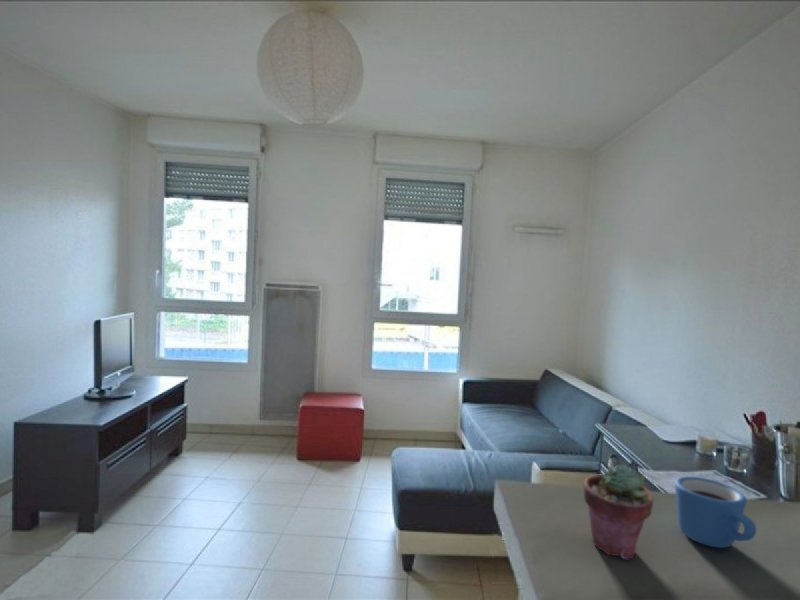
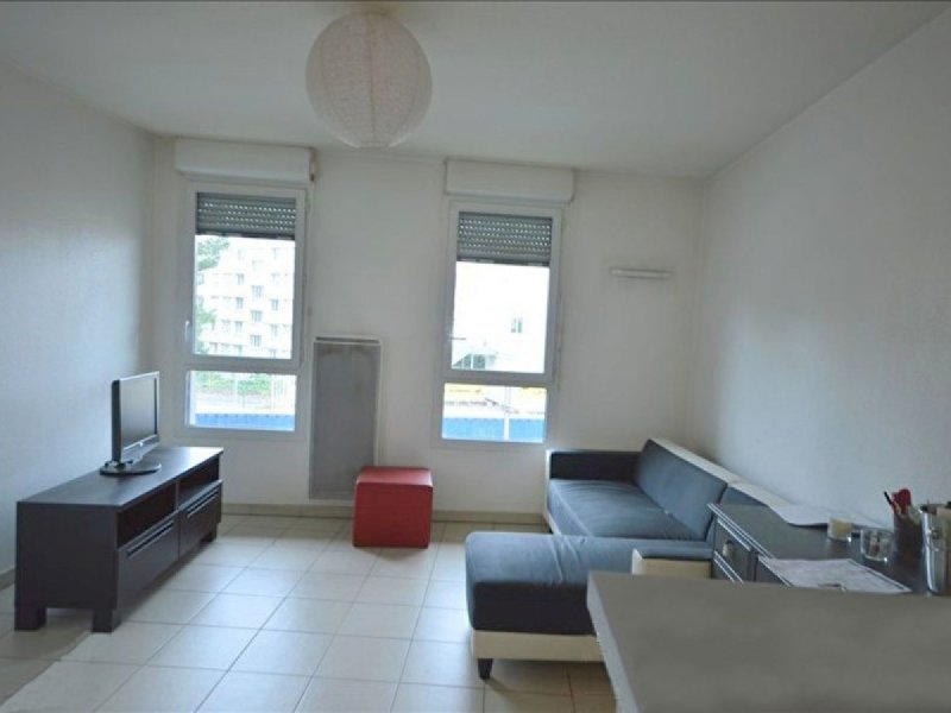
- mug (715, 518)
- potted succulent (616, 505)
